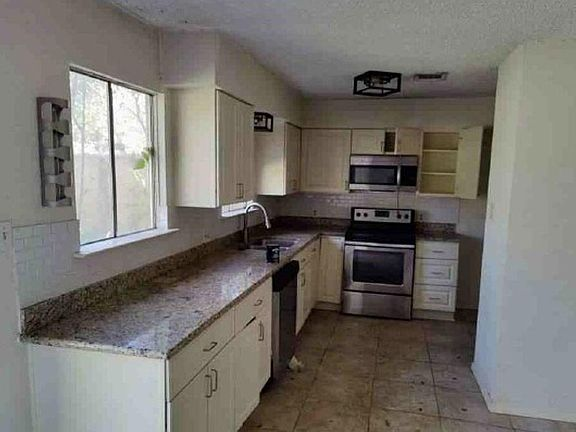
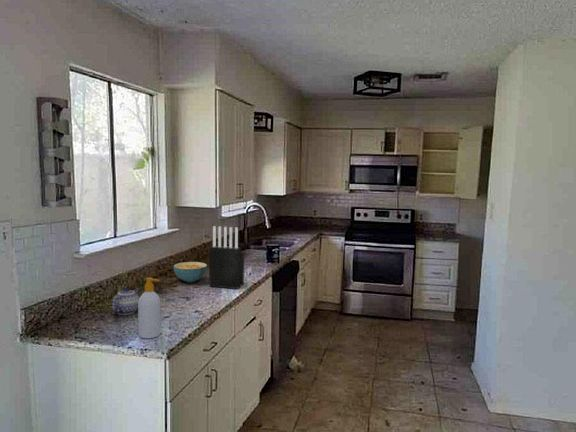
+ teapot (126, 300)
+ soap bottle (150, 306)
+ knife block (227, 255)
+ cereal bowl (190, 273)
